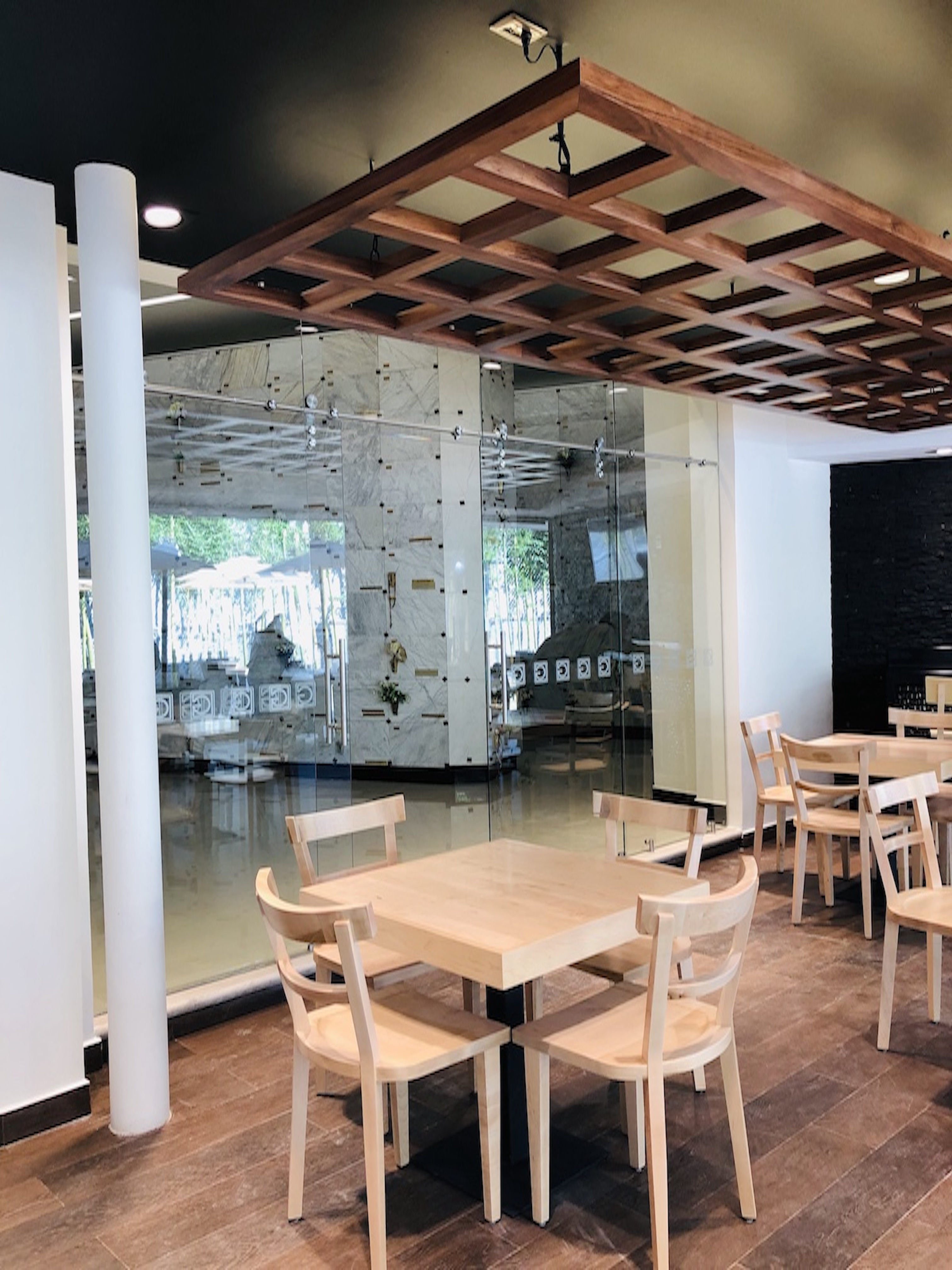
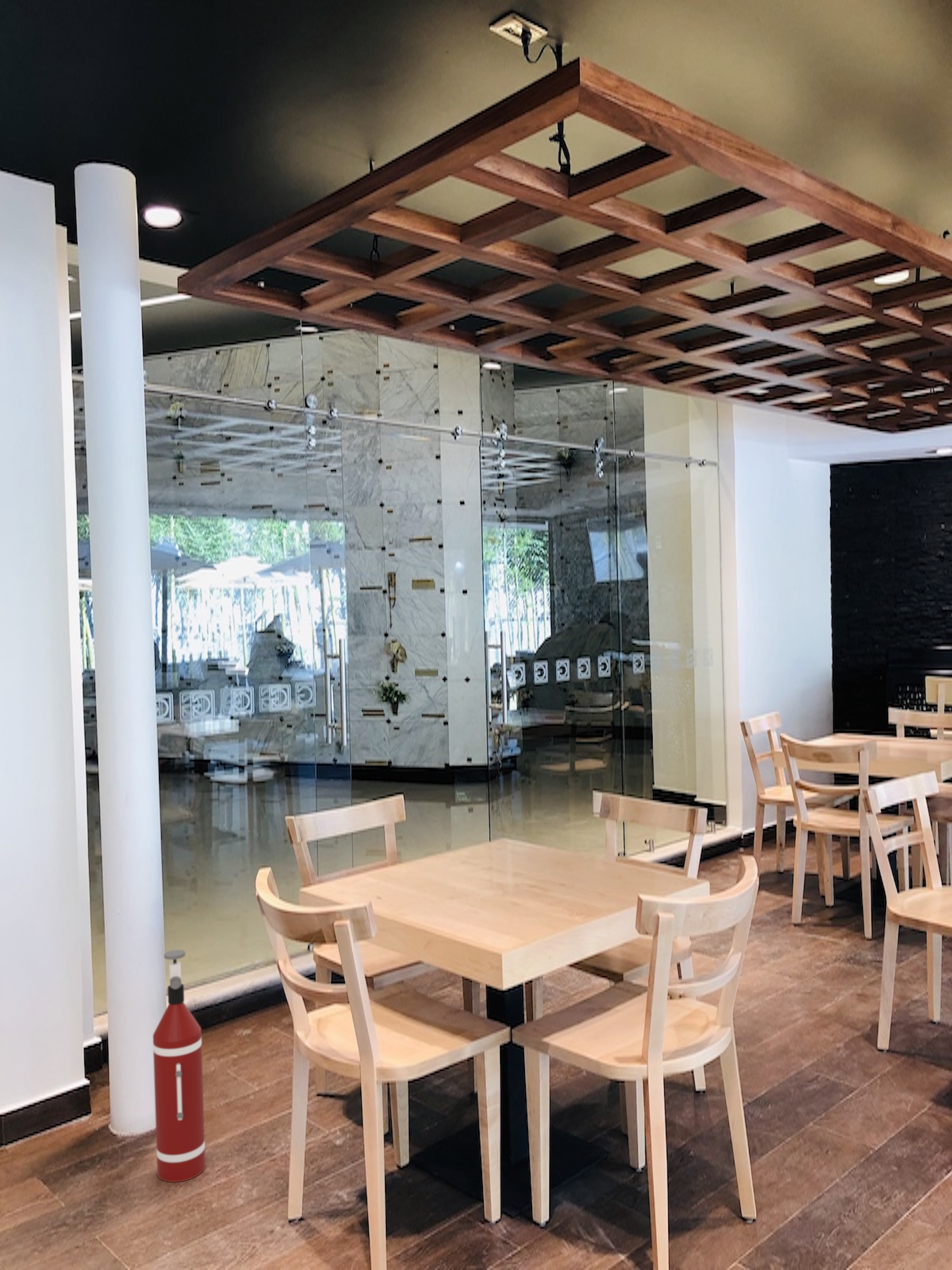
+ fire extinguisher (178, 1066)
